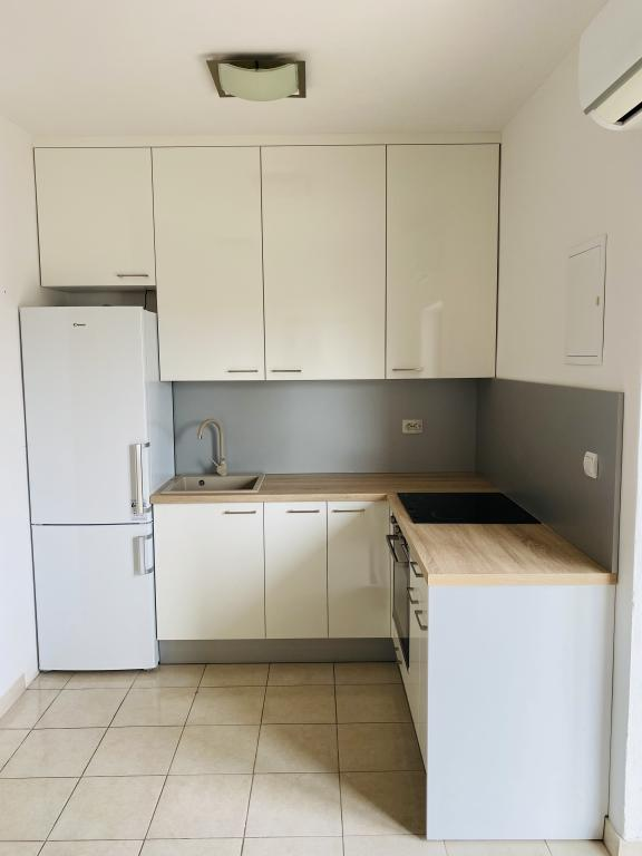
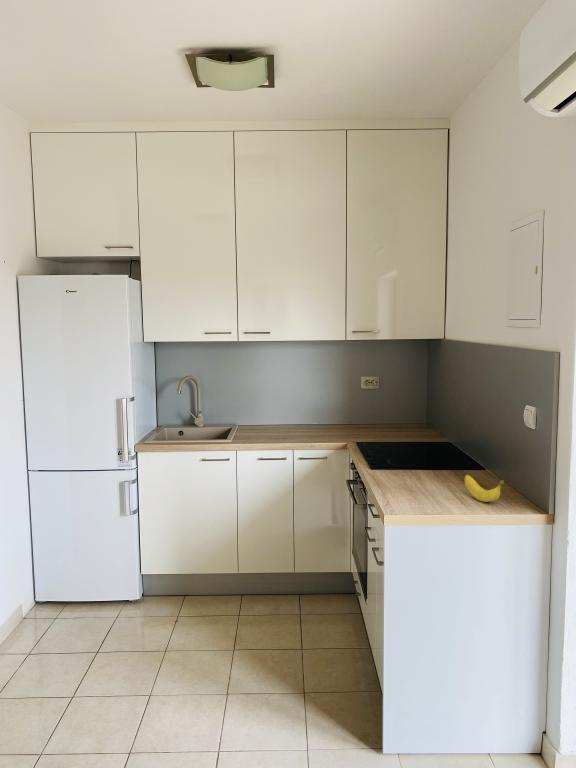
+ banana (482, 488)
